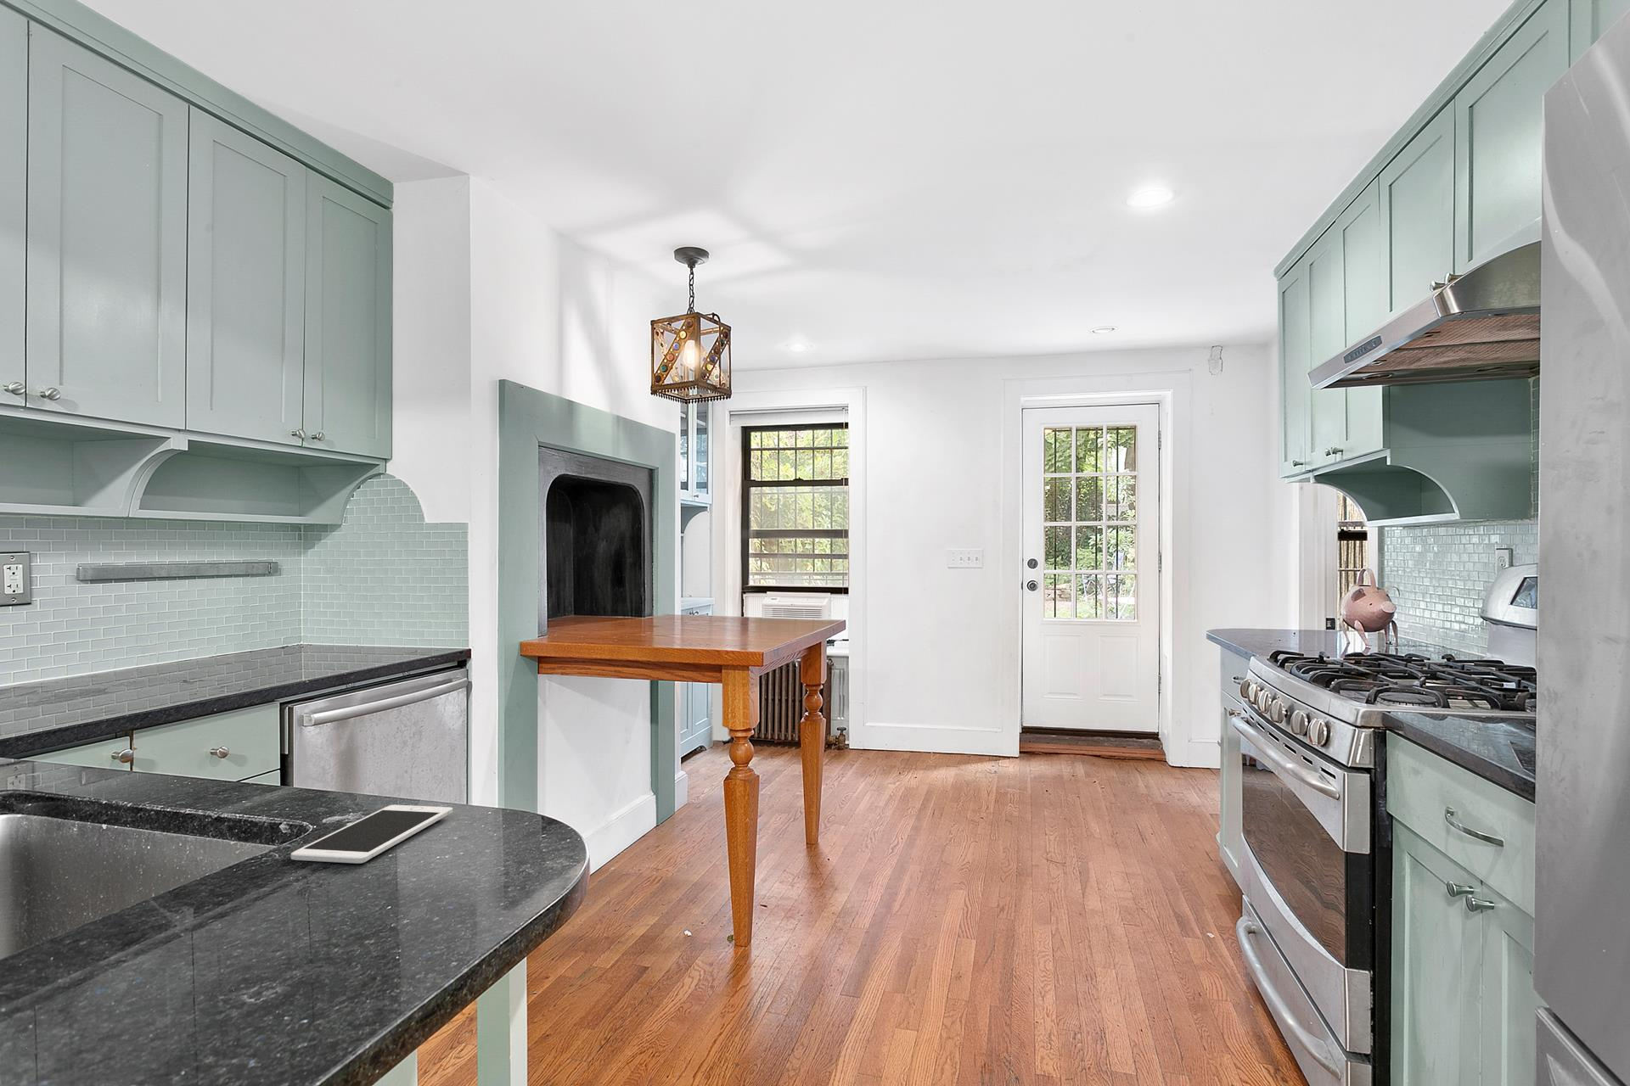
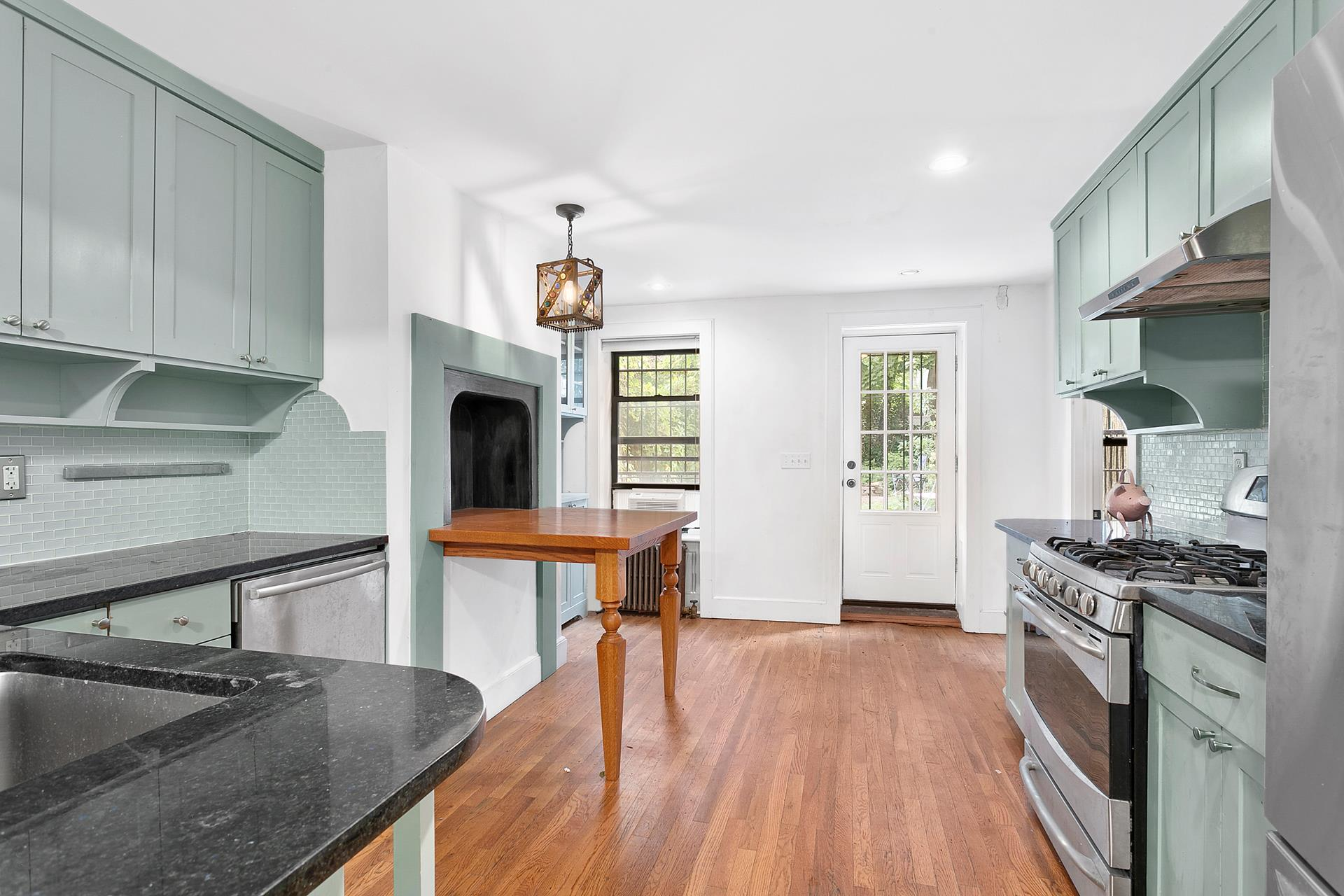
- cell phone (378, 831)
